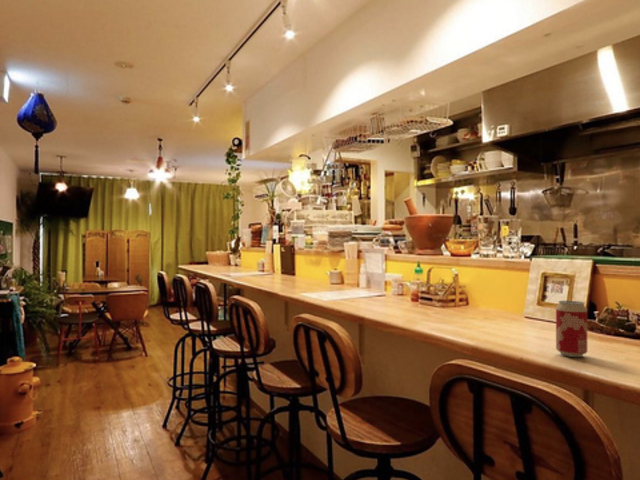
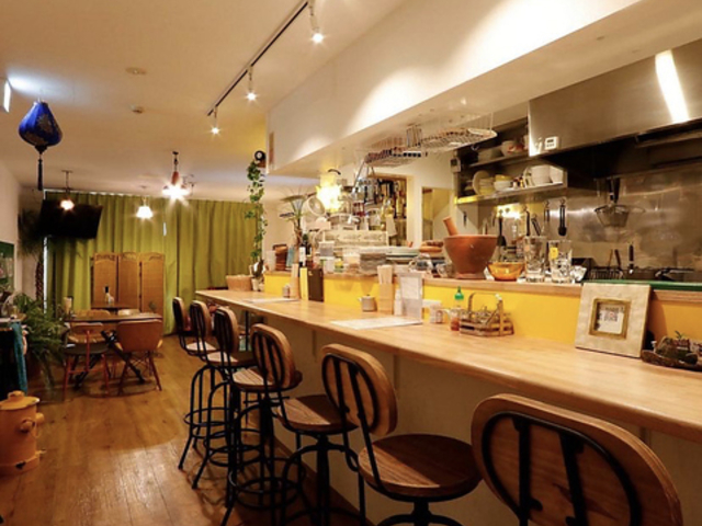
- beverage can (571, 328)
